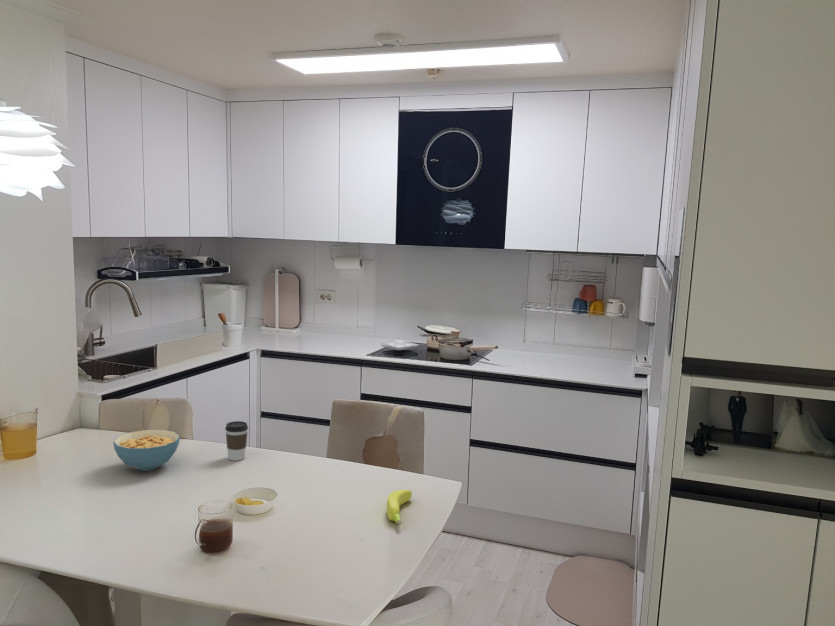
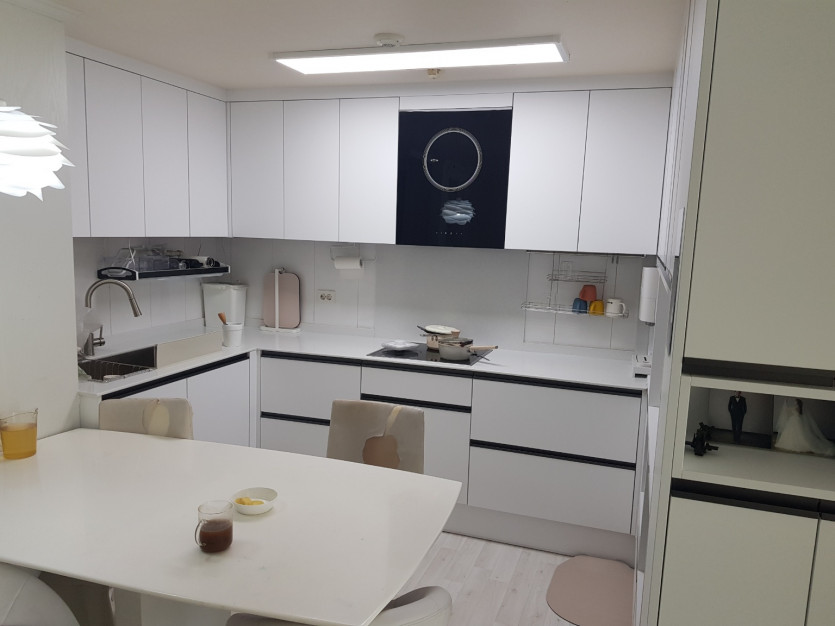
- banana (401, 504)
- cereal bowl (147, 453)
- coffee cup (236, 441)
